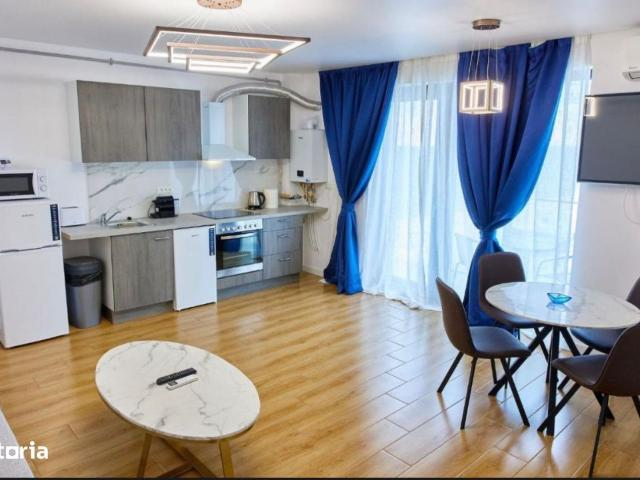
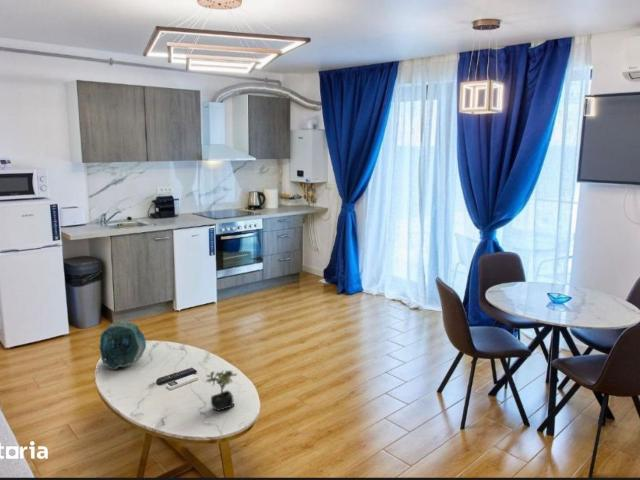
+ decorative bowl (124, 342)
+ succulent plant (222, 388)
